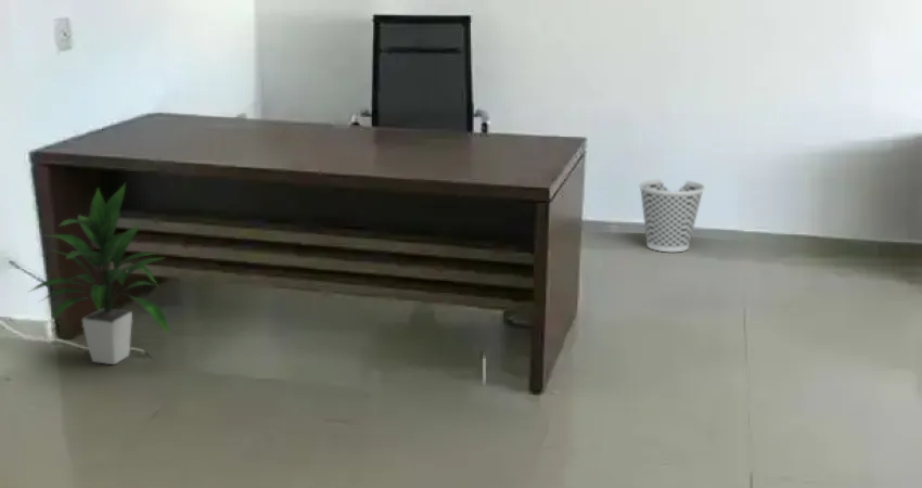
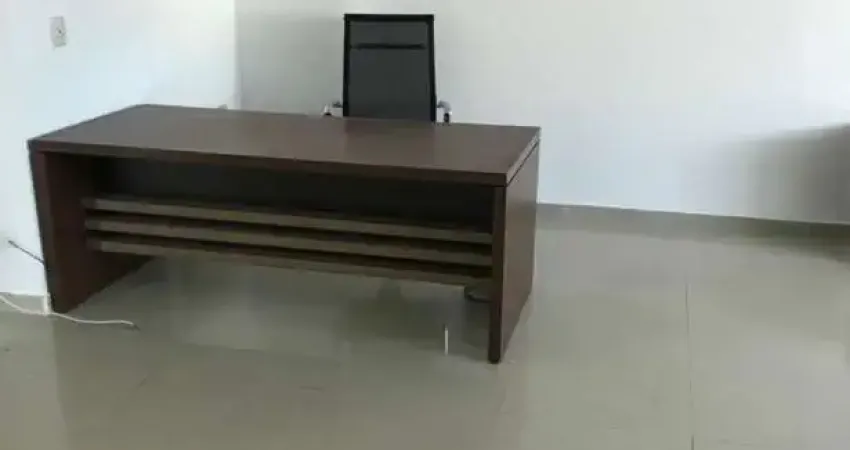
- wastebasket (669, 216)
- indoor plant (106, 278)
